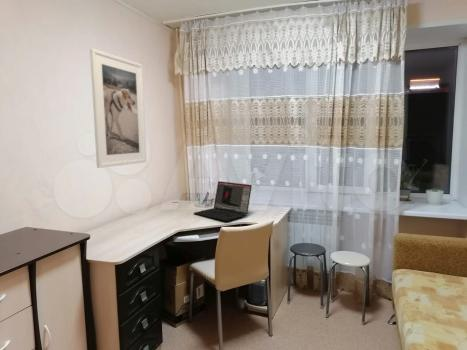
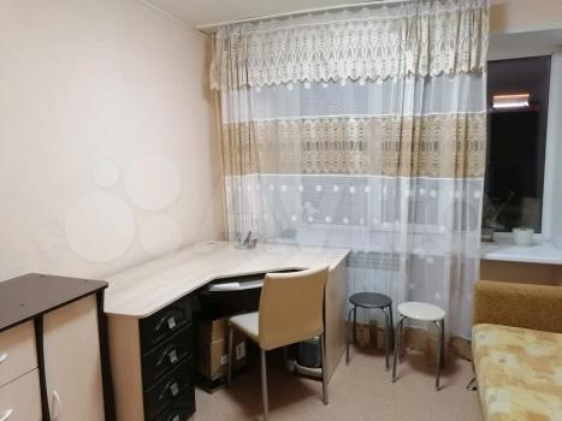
- laptop (222, 200)
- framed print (121, 112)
